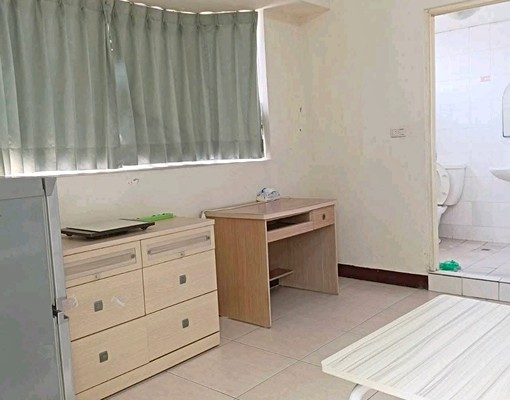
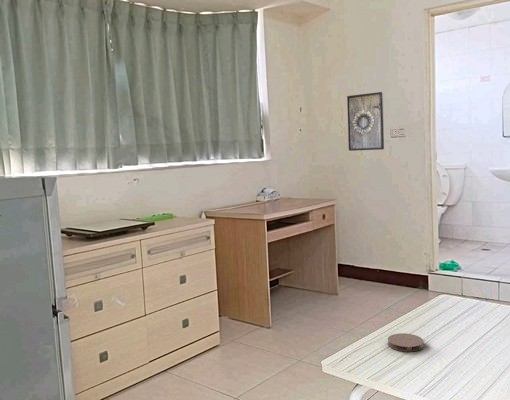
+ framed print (365, 122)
+ coaster (405, 342)
